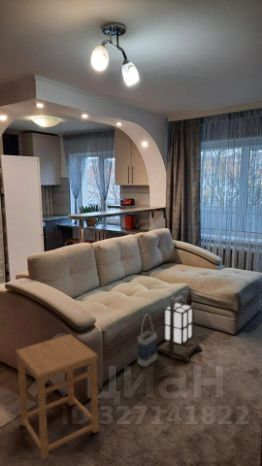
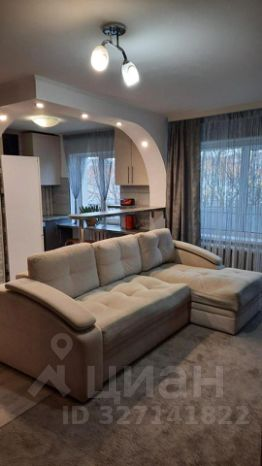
- lantern (178, 322)
- bag (147, 338)
- side table (57, 388)
